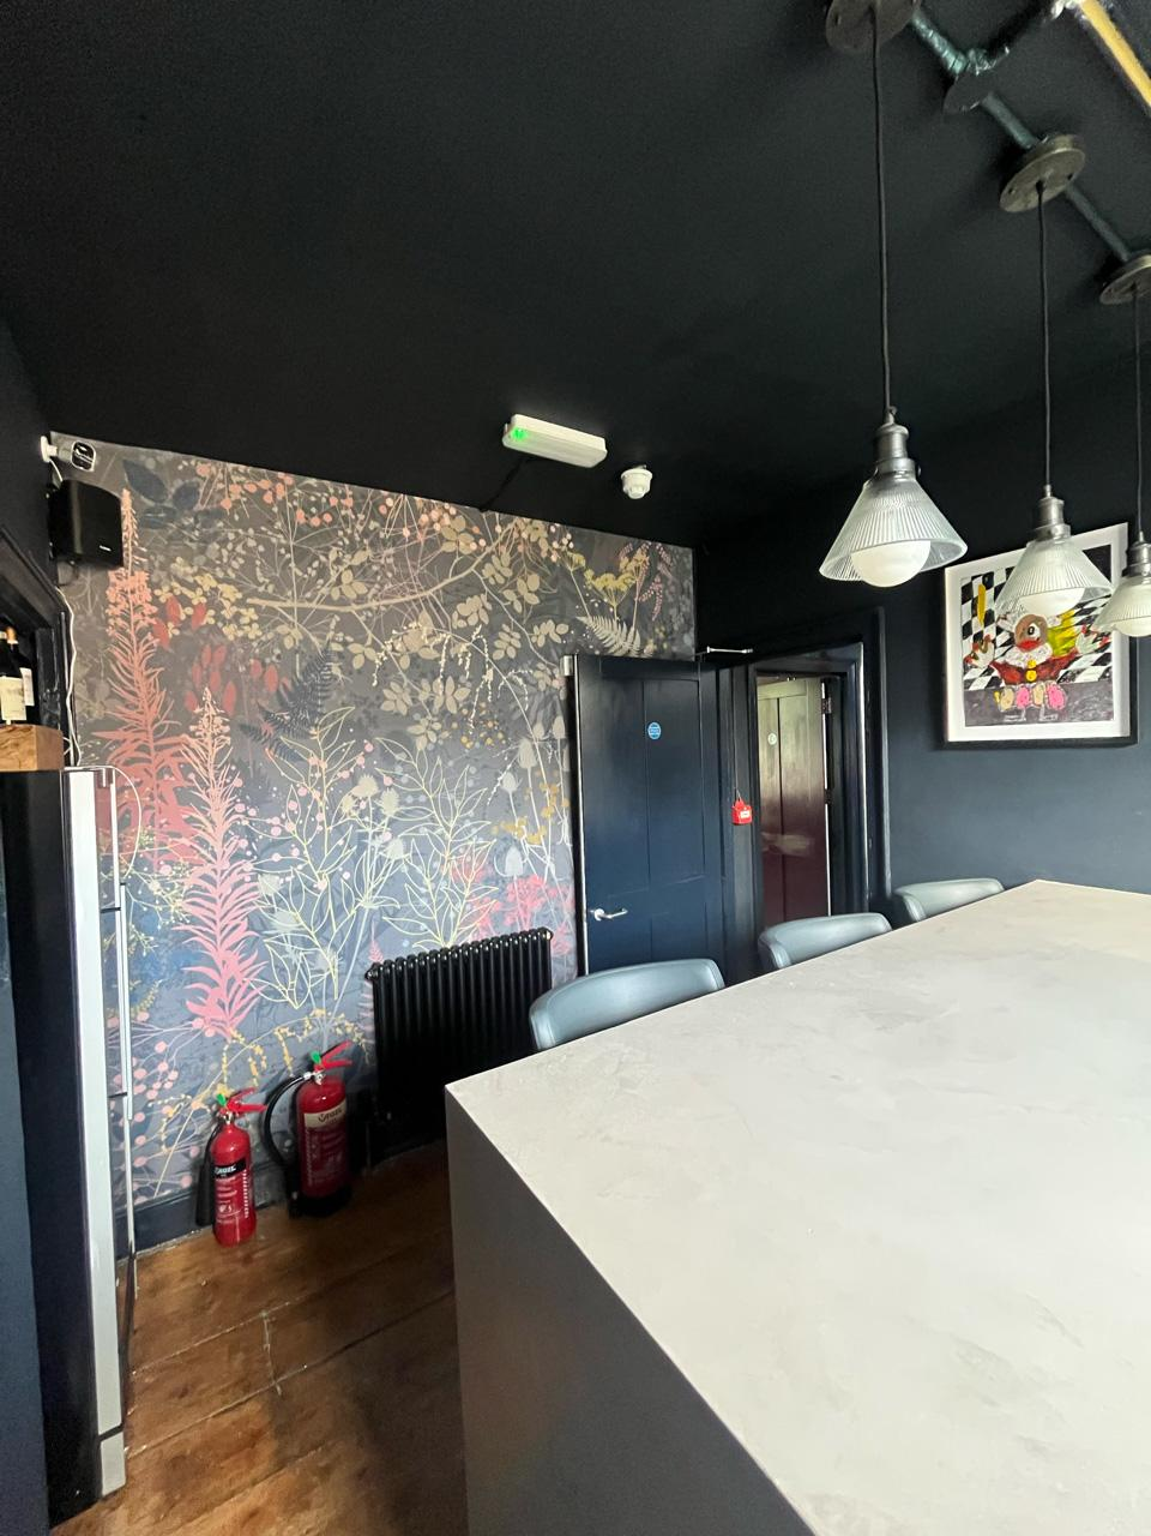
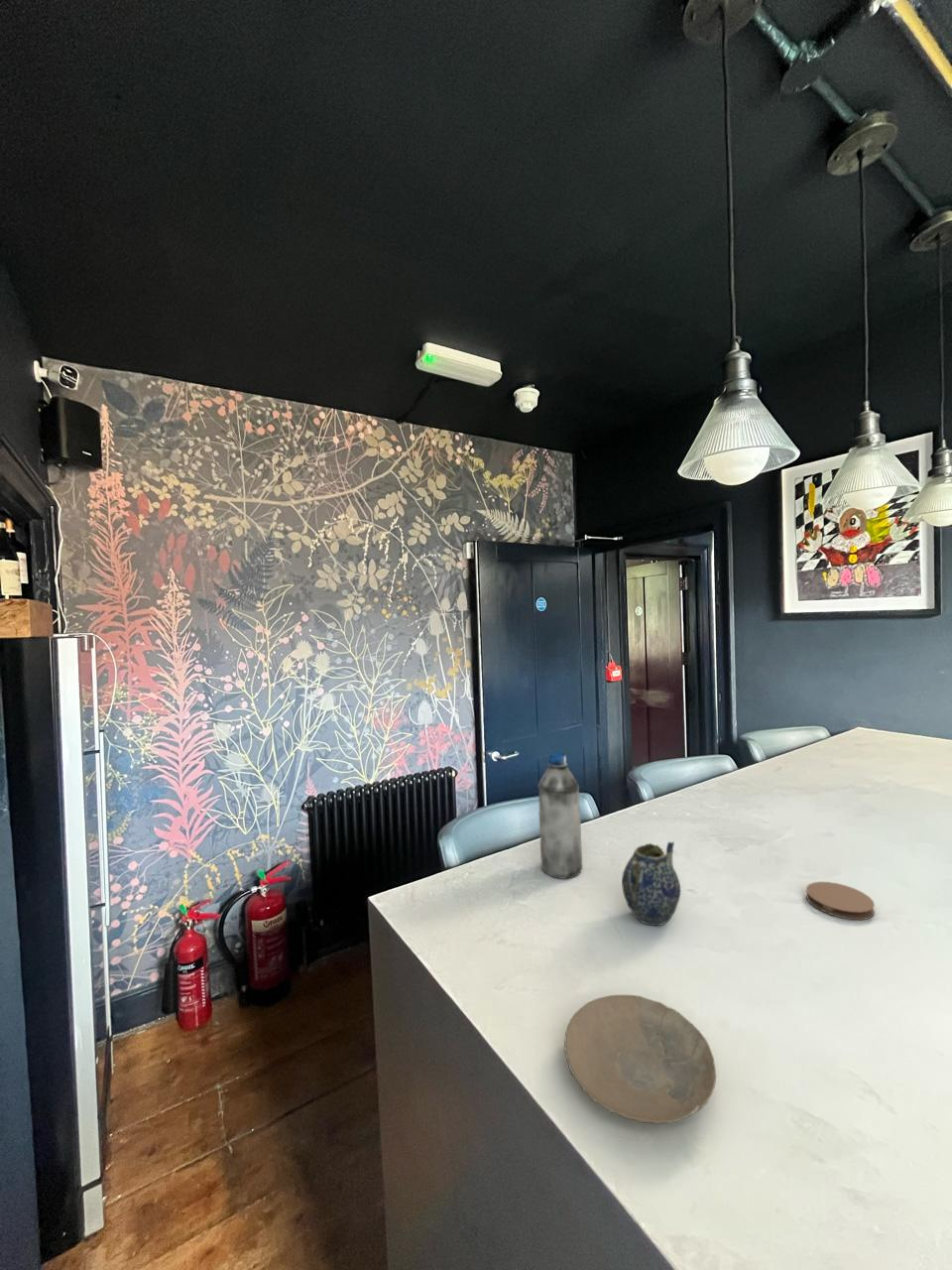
+ plate (637, 1059)
+ teapot (652, 880)
+ coaster (839, 899)
+ water bottle (559, 812)
